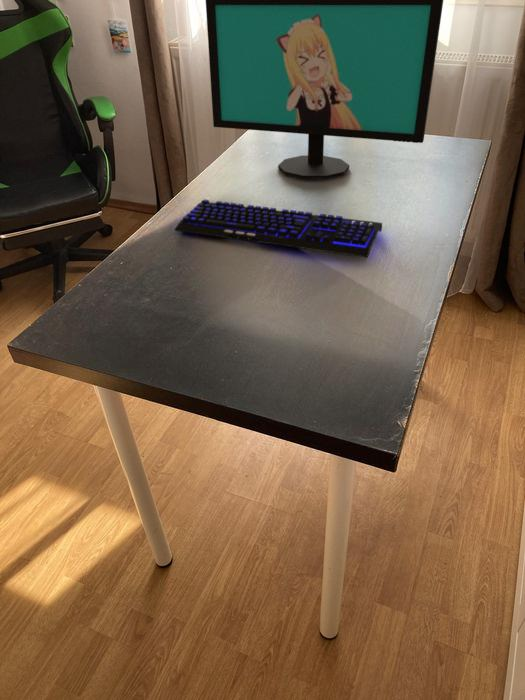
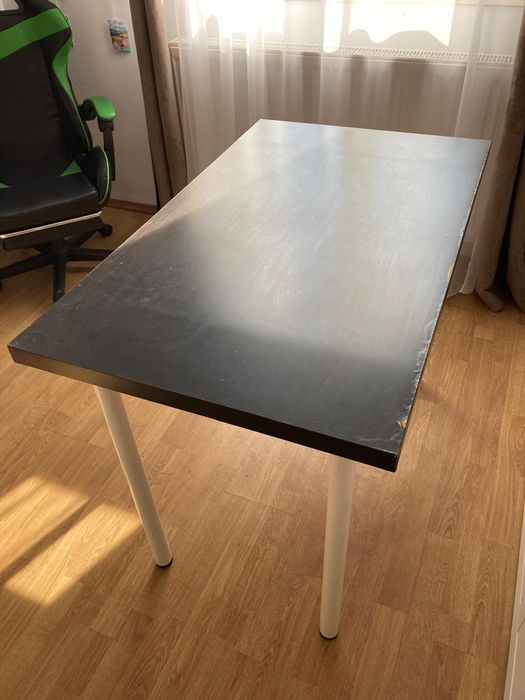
- computer monitor (315, 88)
- keyboard (277, 225)
